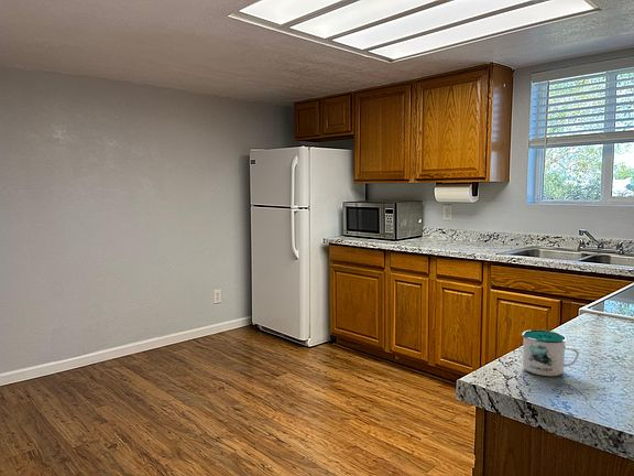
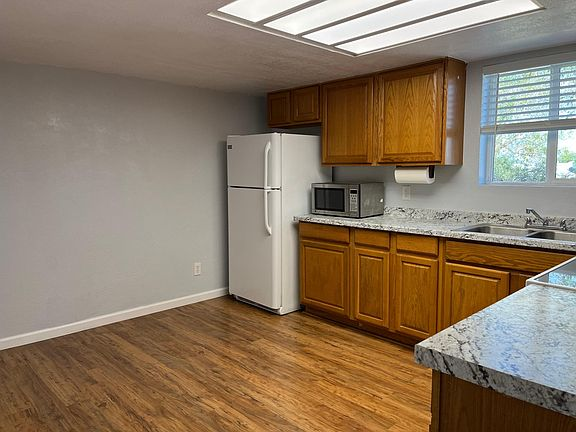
- mug (549, 353)
